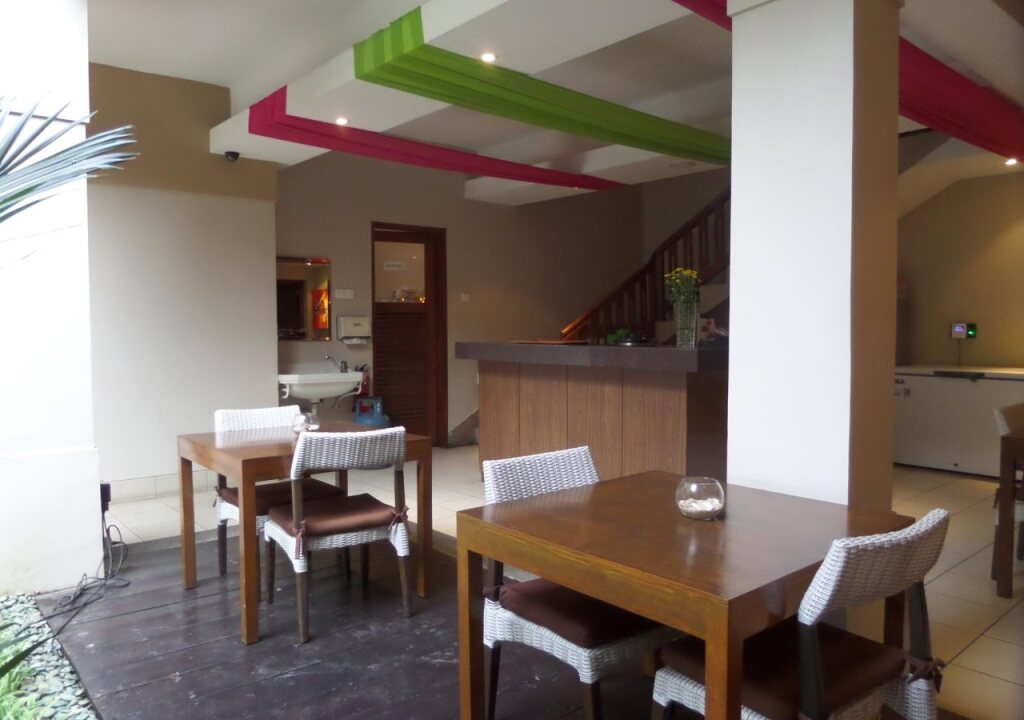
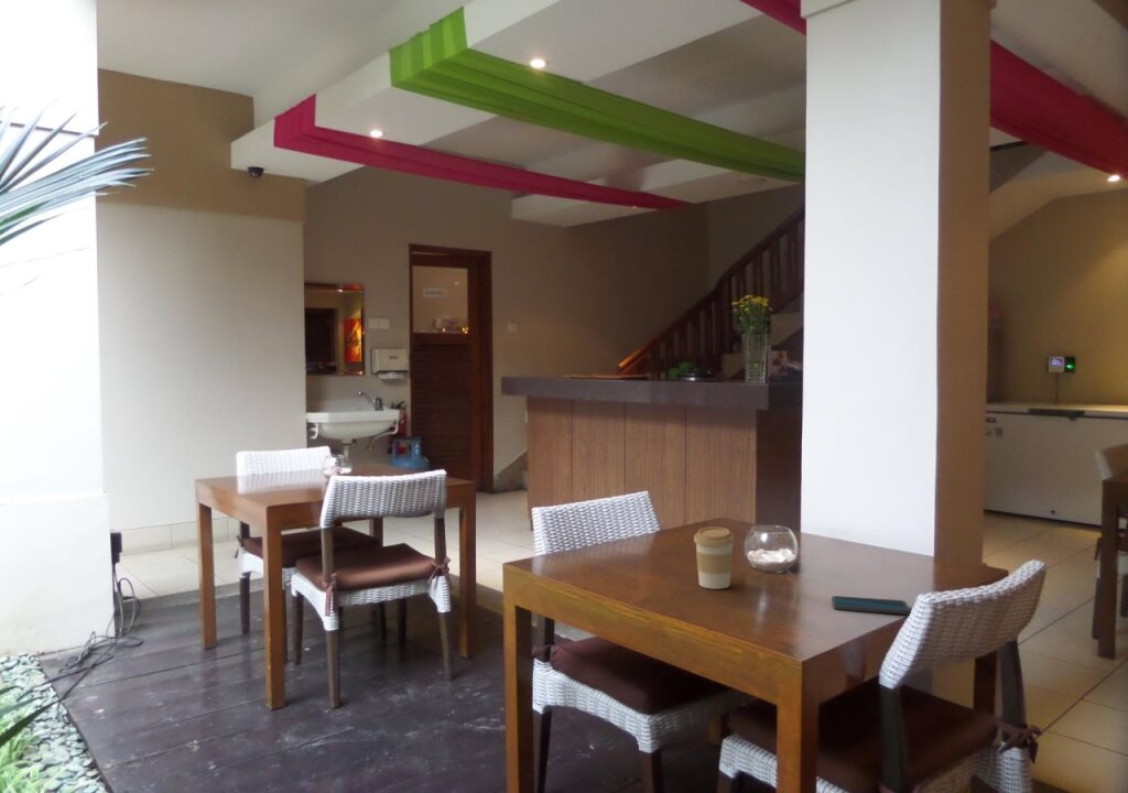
+ coffee cup (714, 556)
+ smartphone (869, 605)
